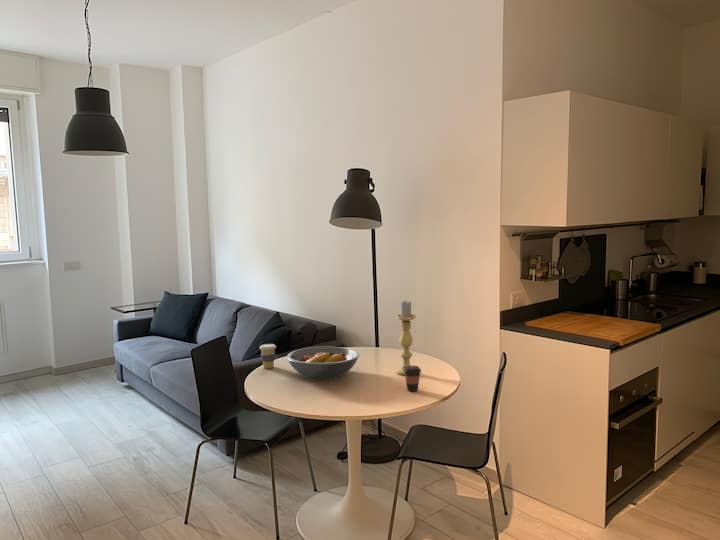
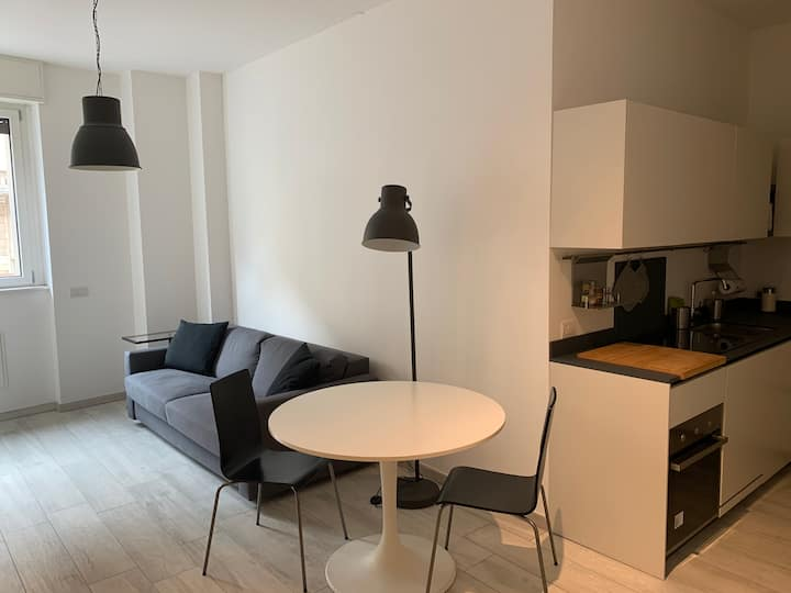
- candle holder (406, 336)
- coffee cup (412, 378)
- coffee cup (268, 356)
- fruit bowl (323, 362)
